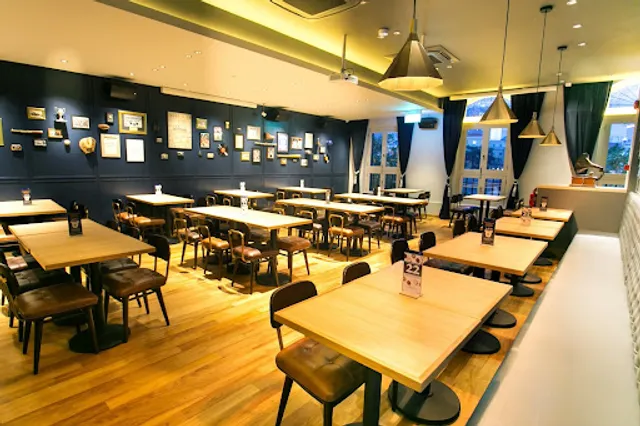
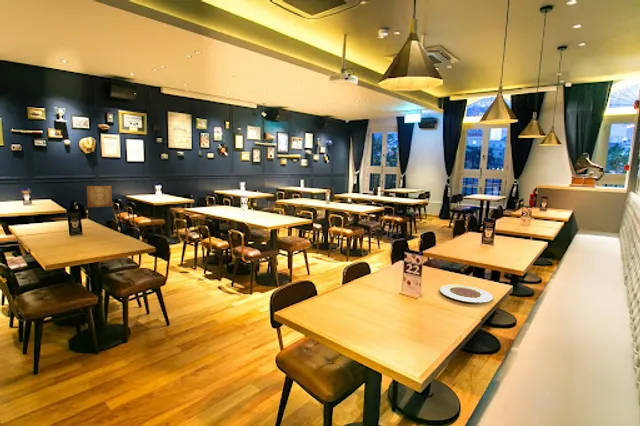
+ plate (465, 292)
+ wall art (99, 196)
